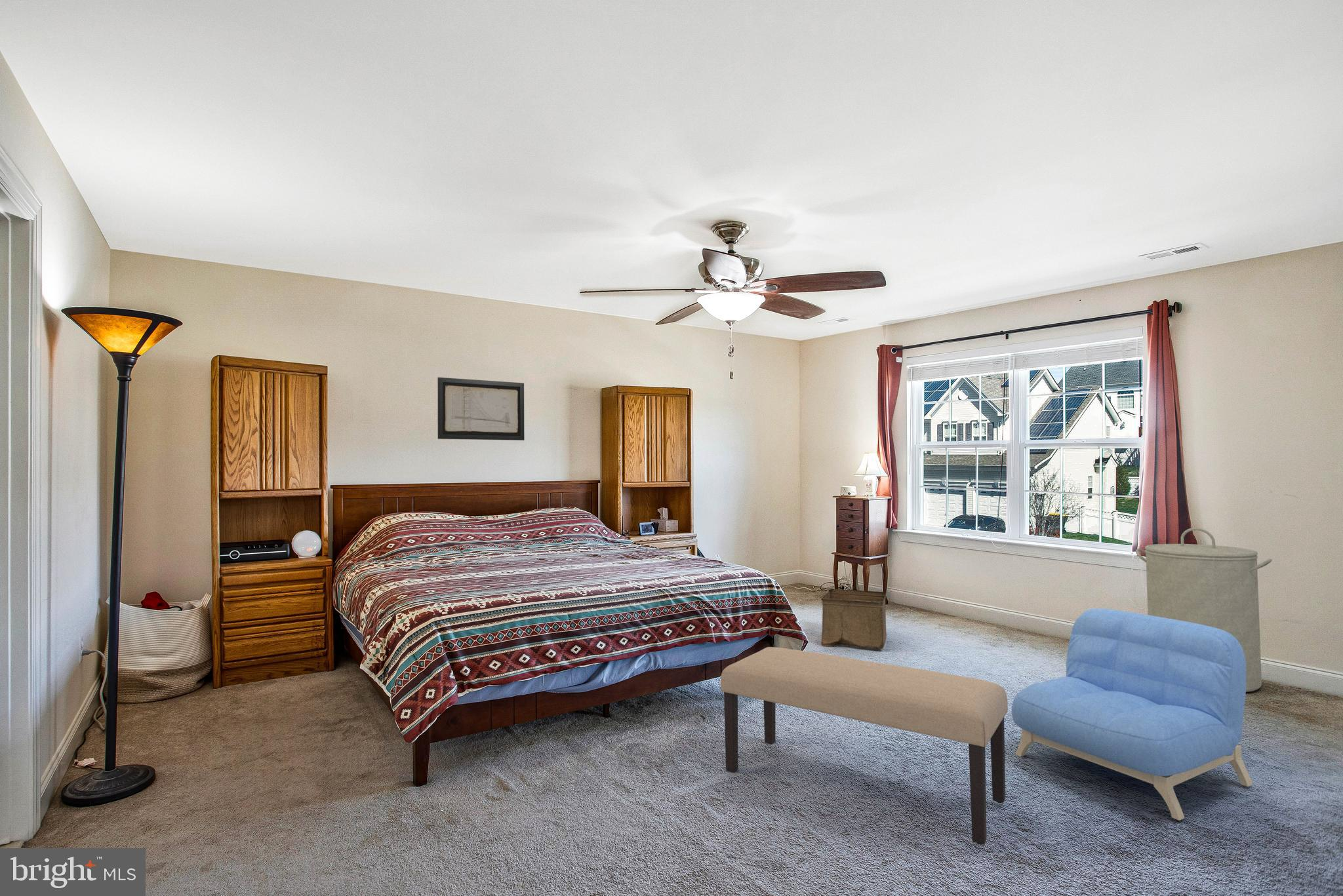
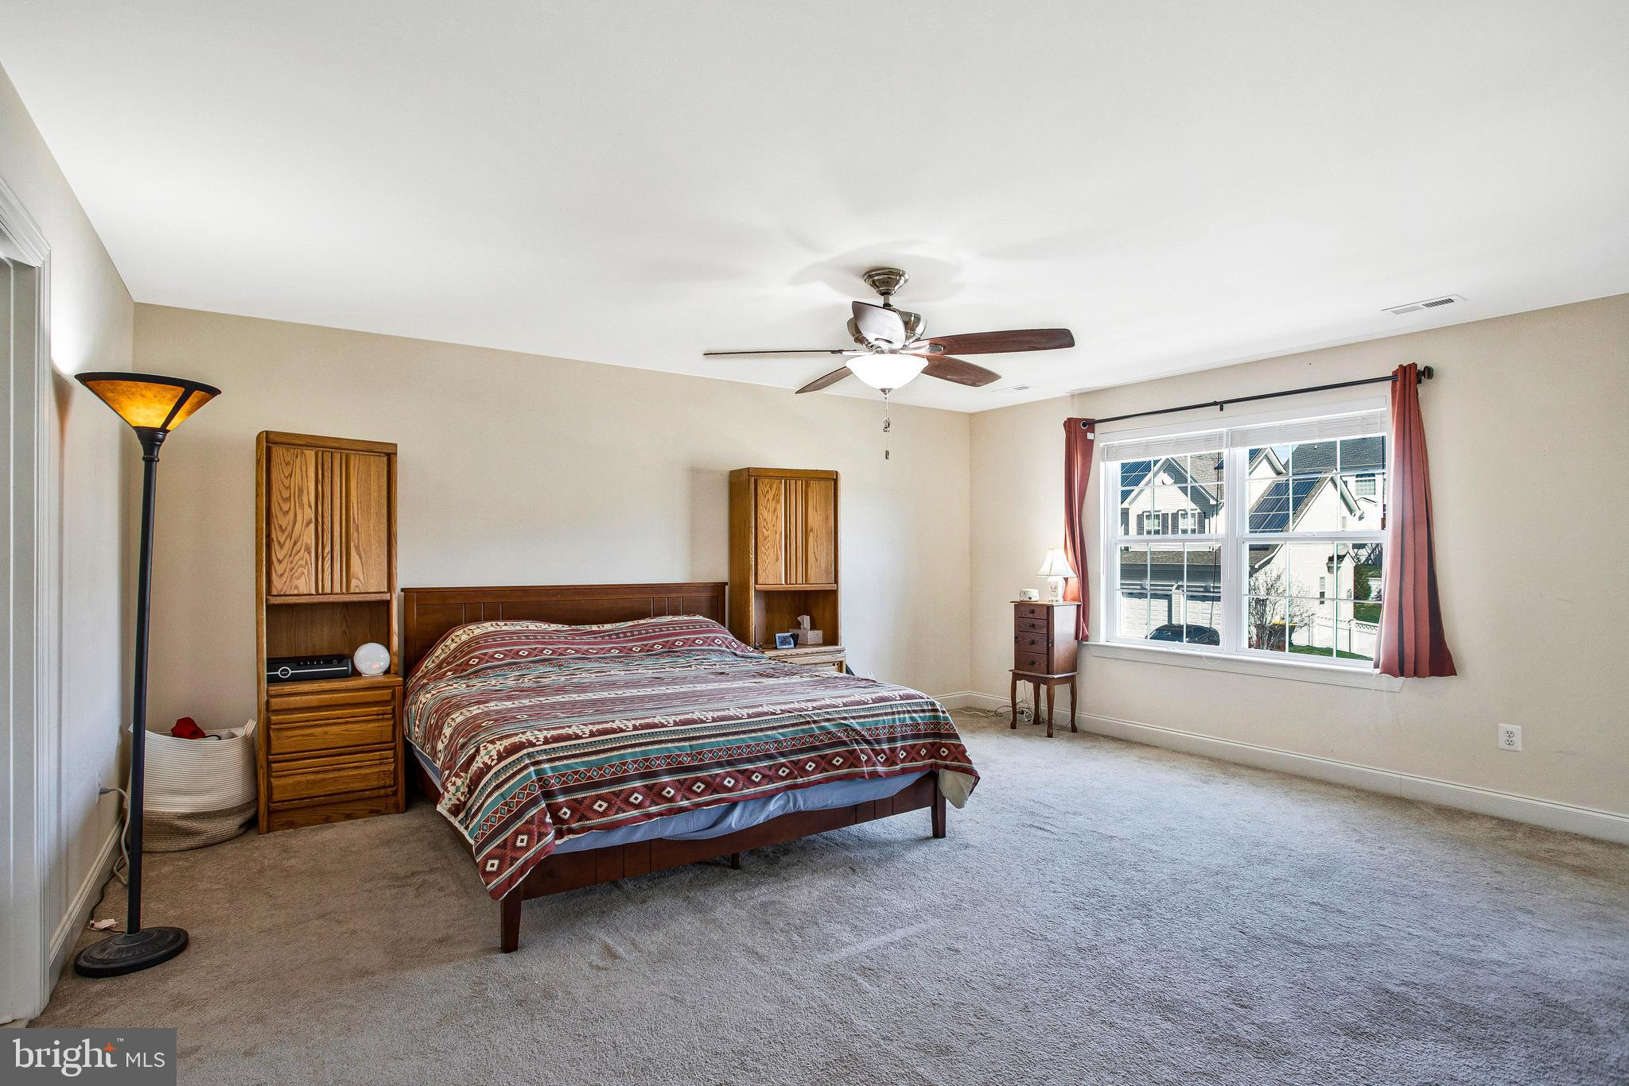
- bench (860, 720)
- laundry hamper (1201, 602)
- storage bin (854, 617)
- wall art (482, 410)
- armchair (1123, 696)
